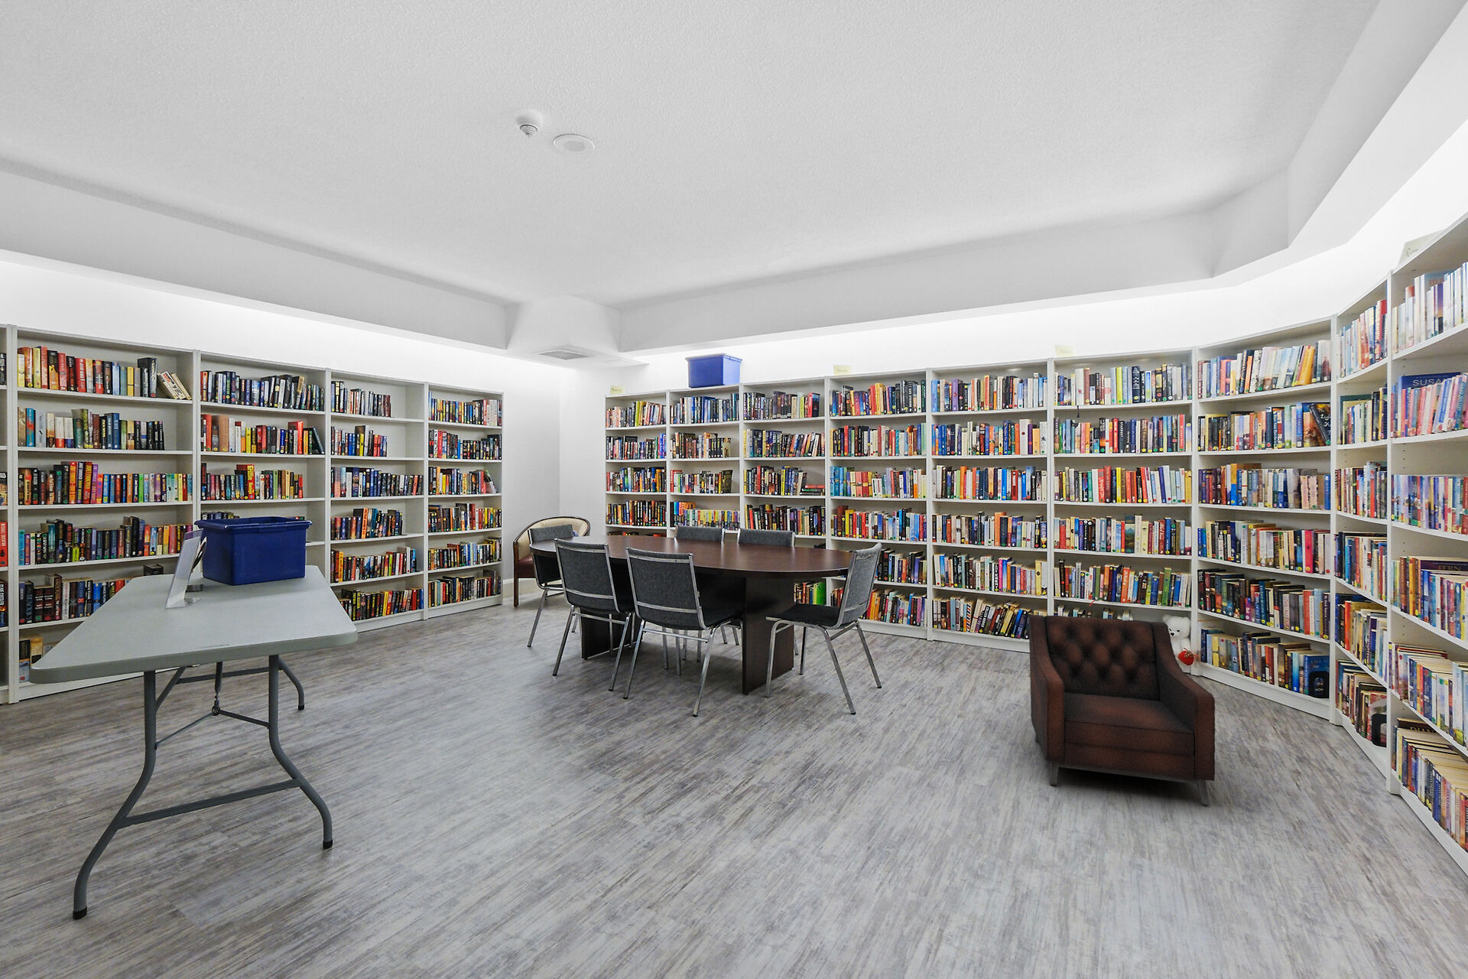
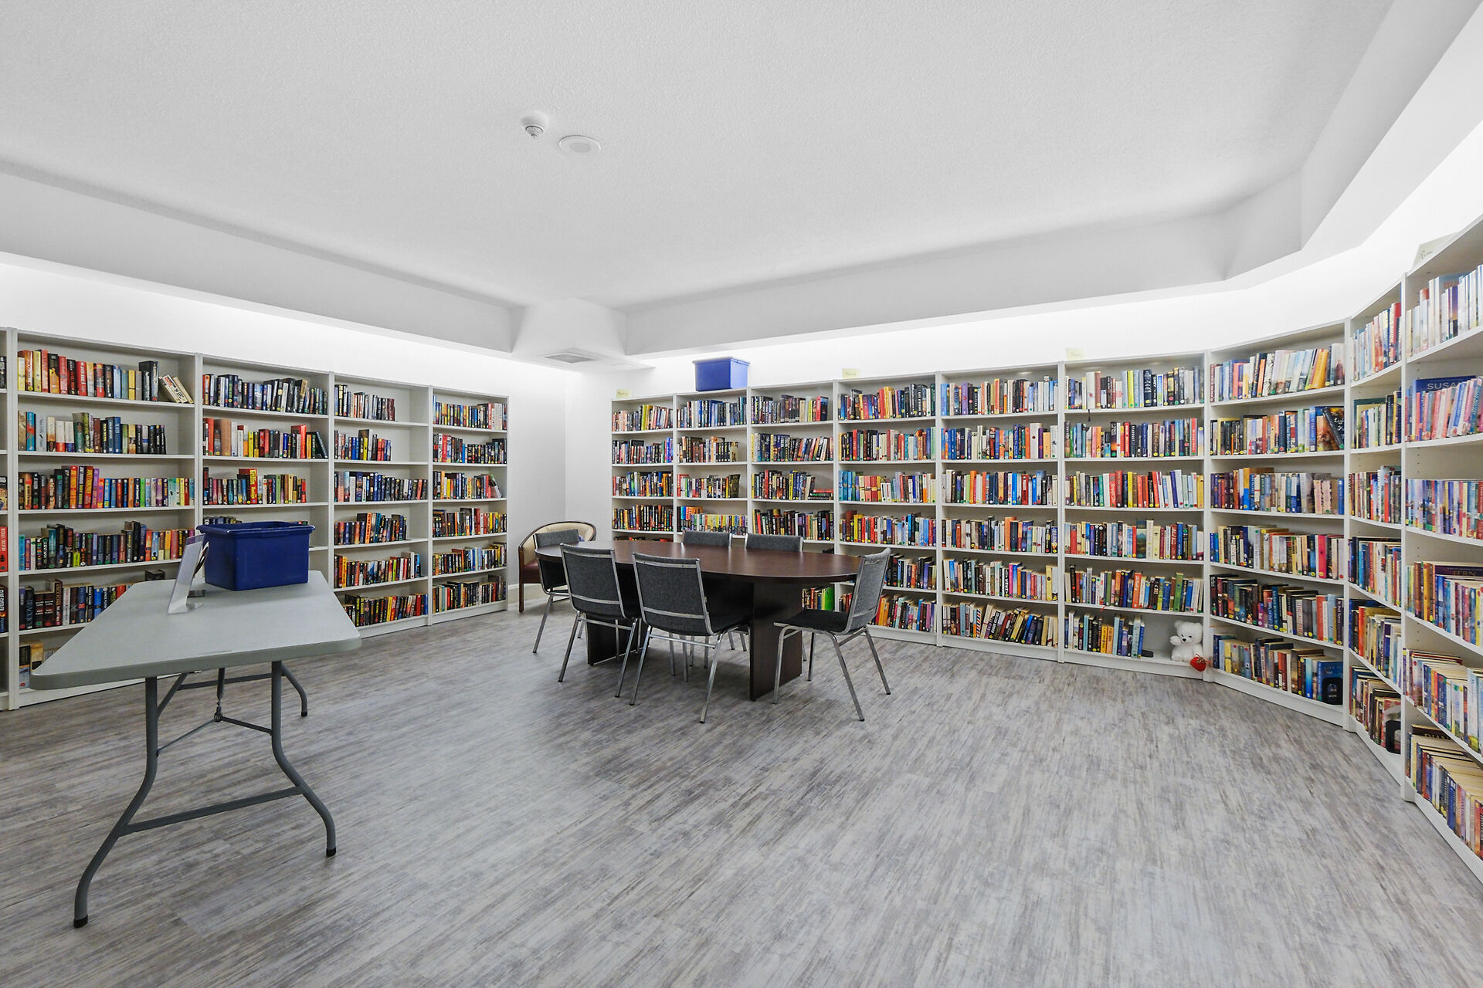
- armchair (1109, 696)
